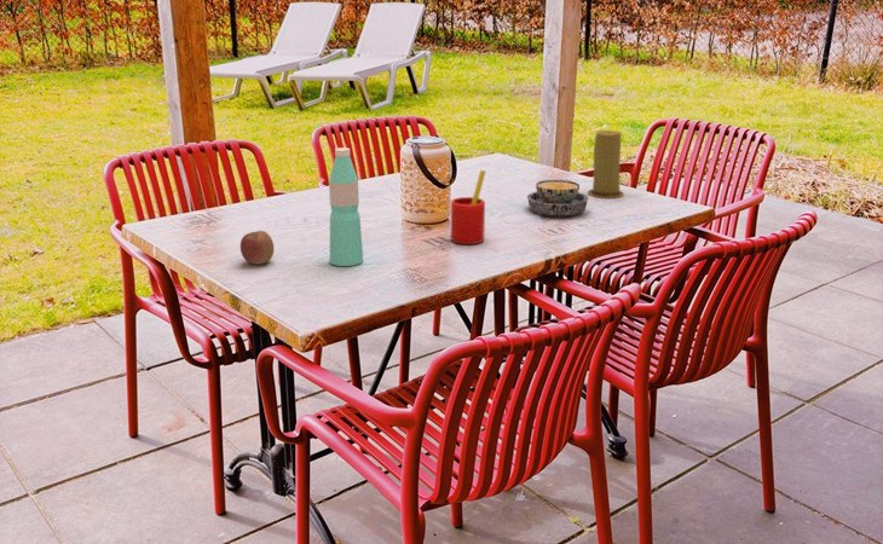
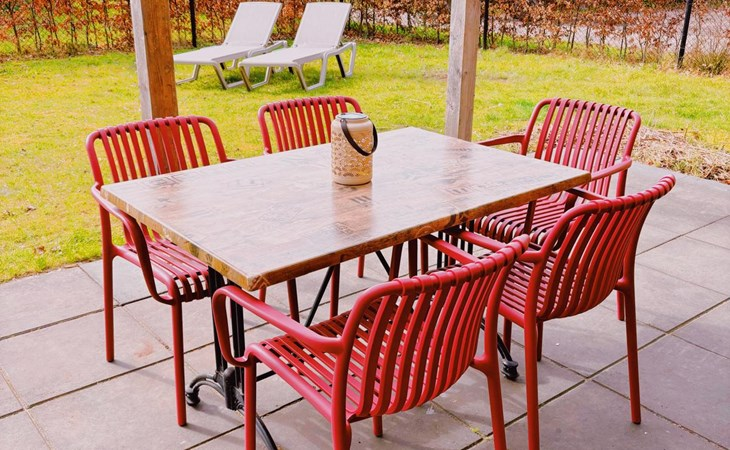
- candle (607, 162)
- apple (256, 247)
- straw (469, 206)
- water bottle (344, 206)
- bowl (556, 197)
